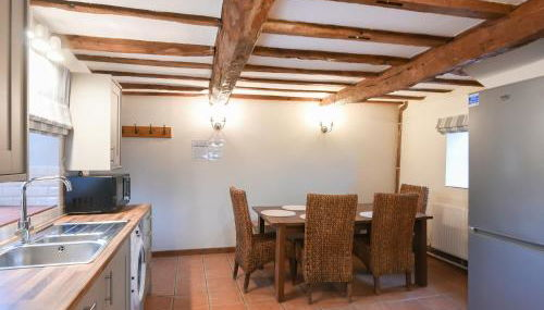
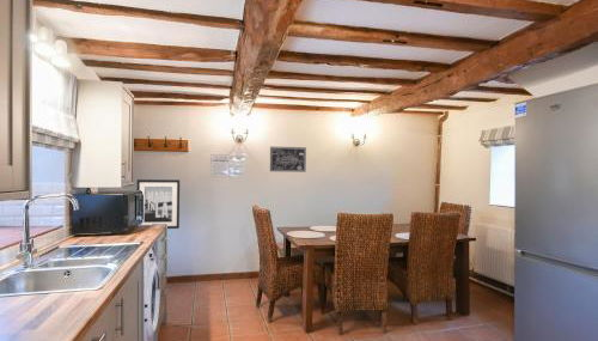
+ wall art (158, 203)
+ wall art (287, 159)
